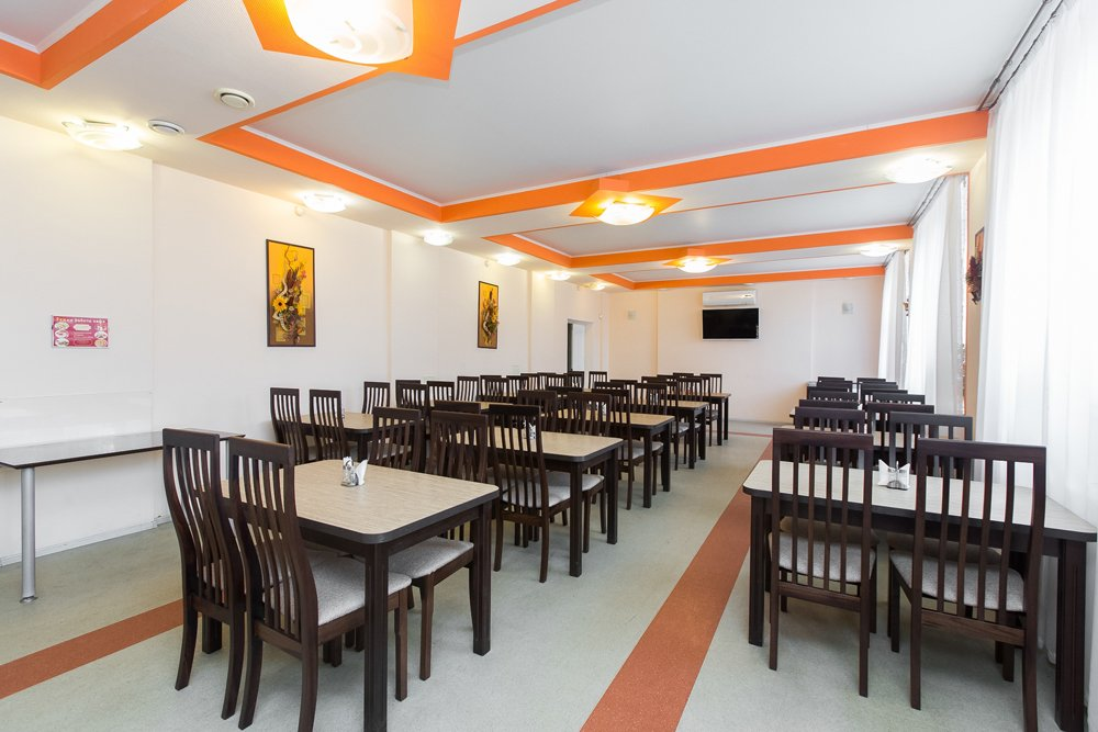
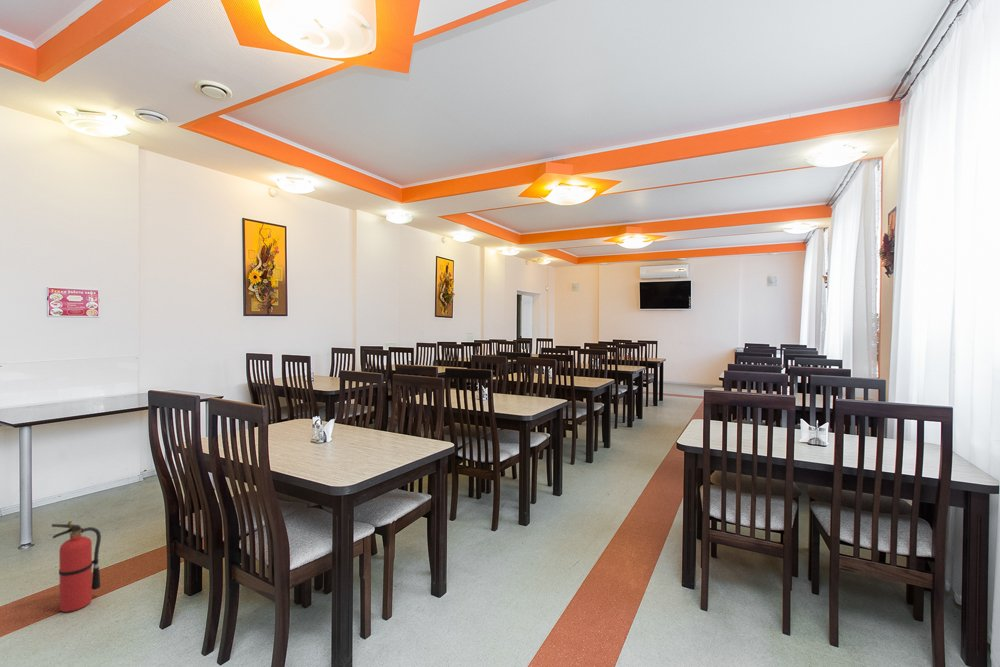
+ fire extinguisher (77, 561)
